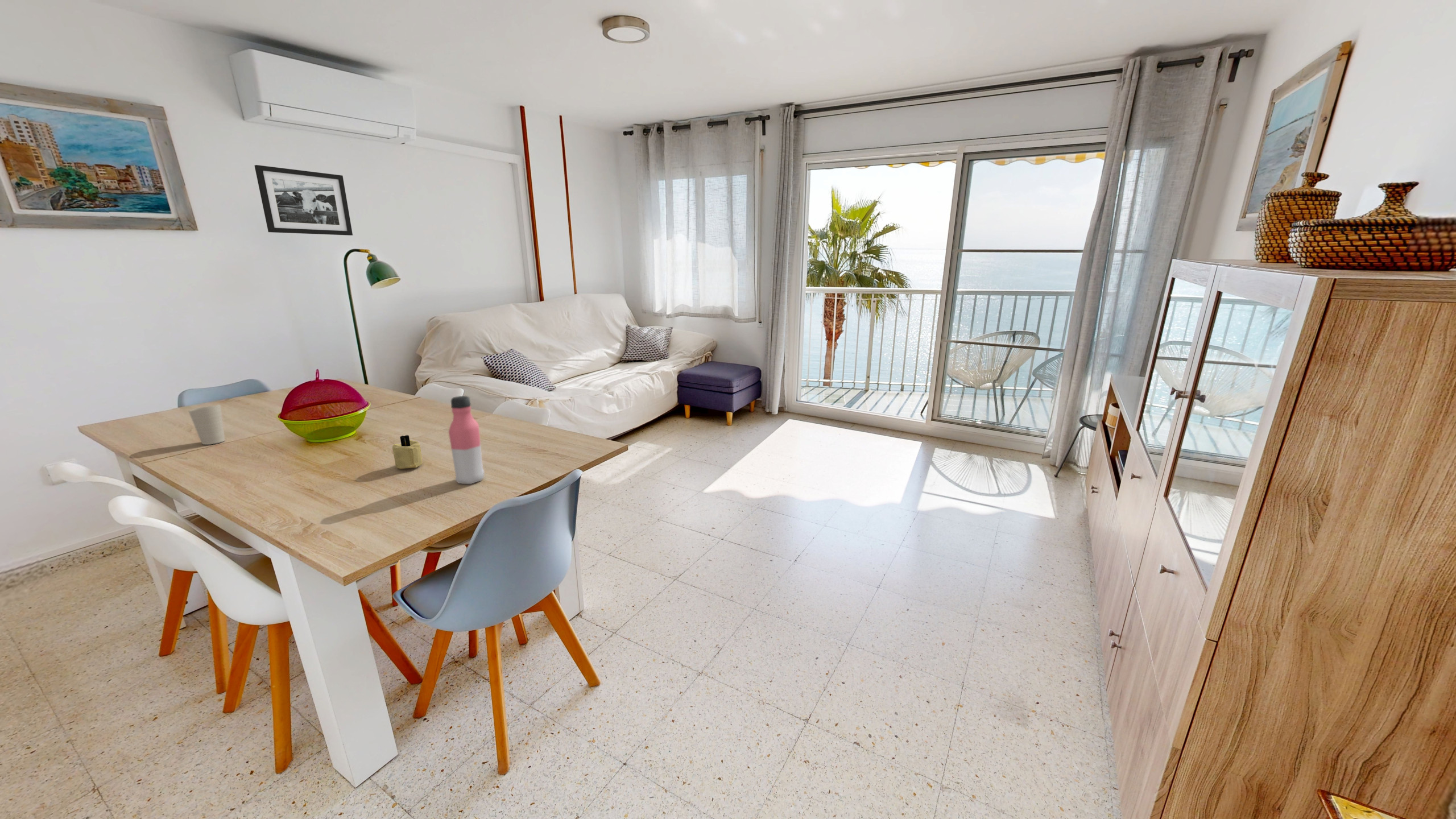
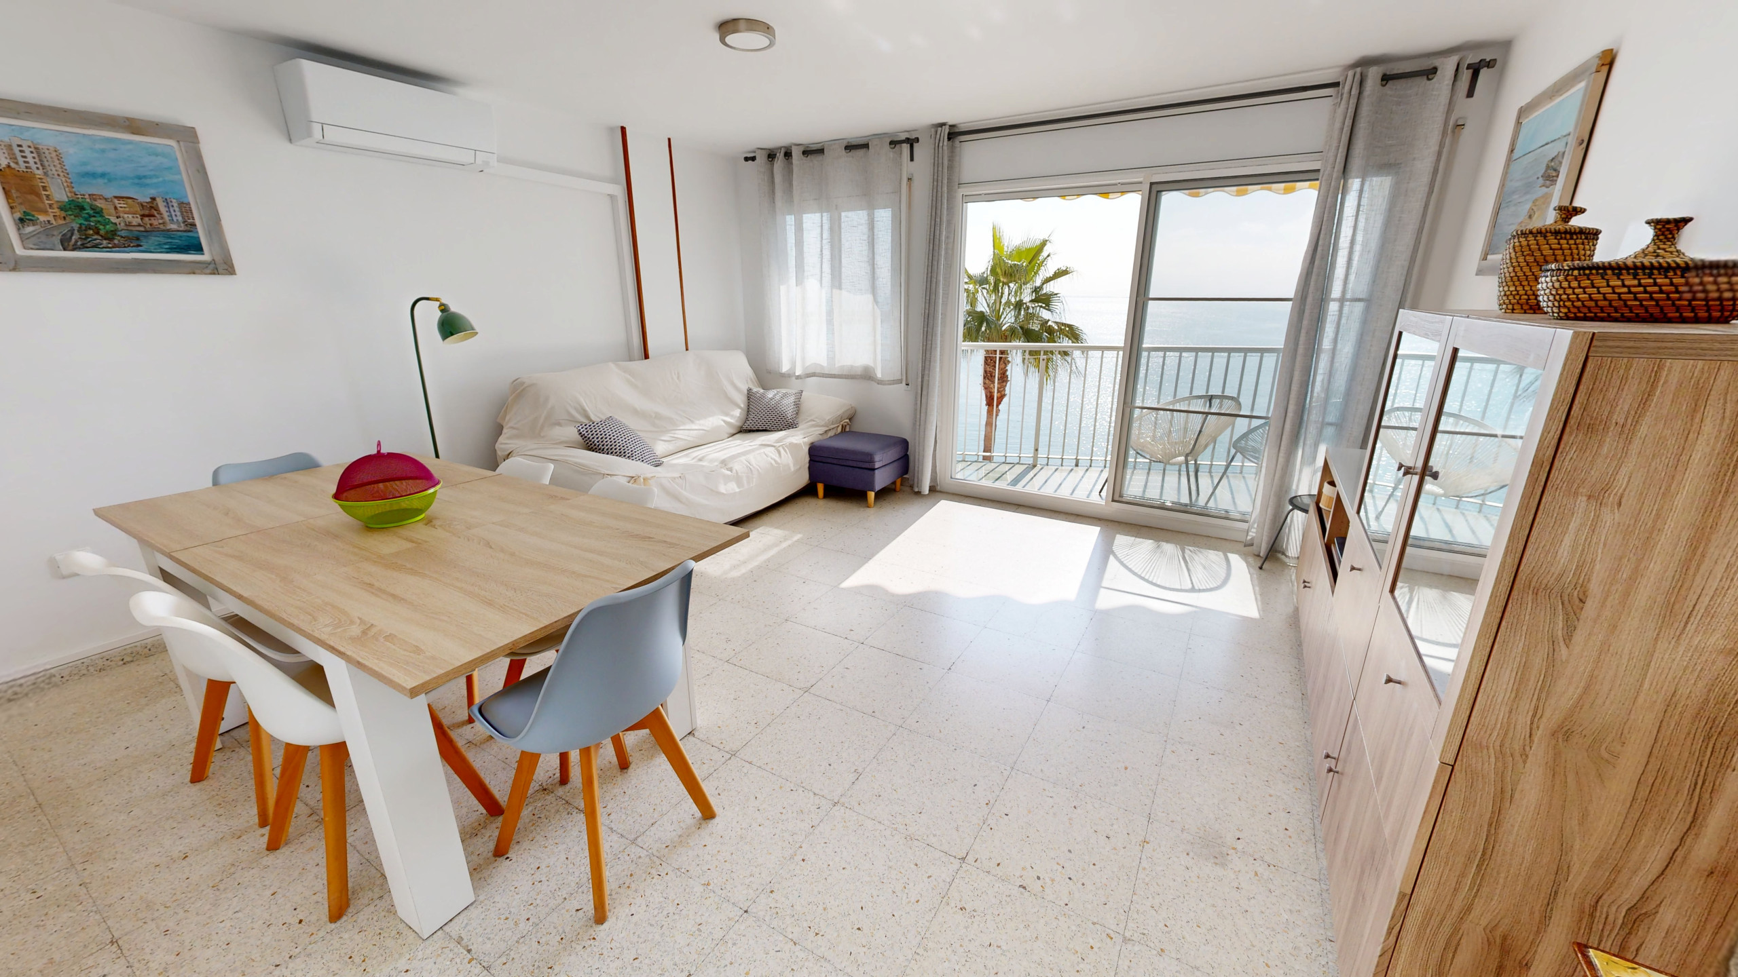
- water bottle (465, 439)
- cup (209, 424)
- picture frame (307, 202)
- candle (407, 450)
